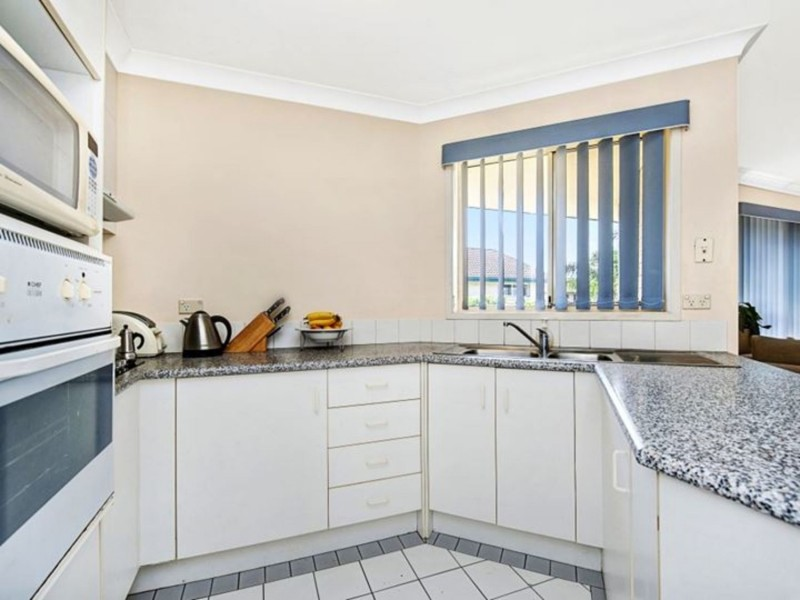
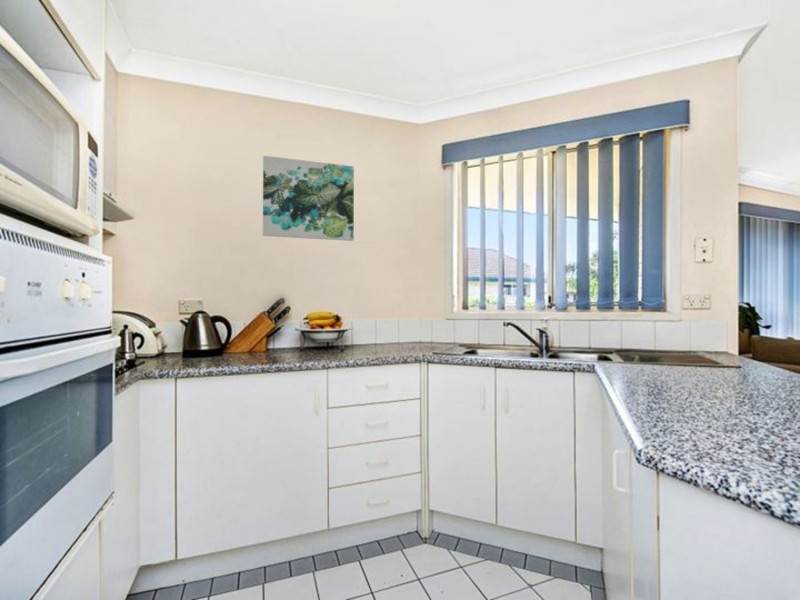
+ wall art (309, 200)
